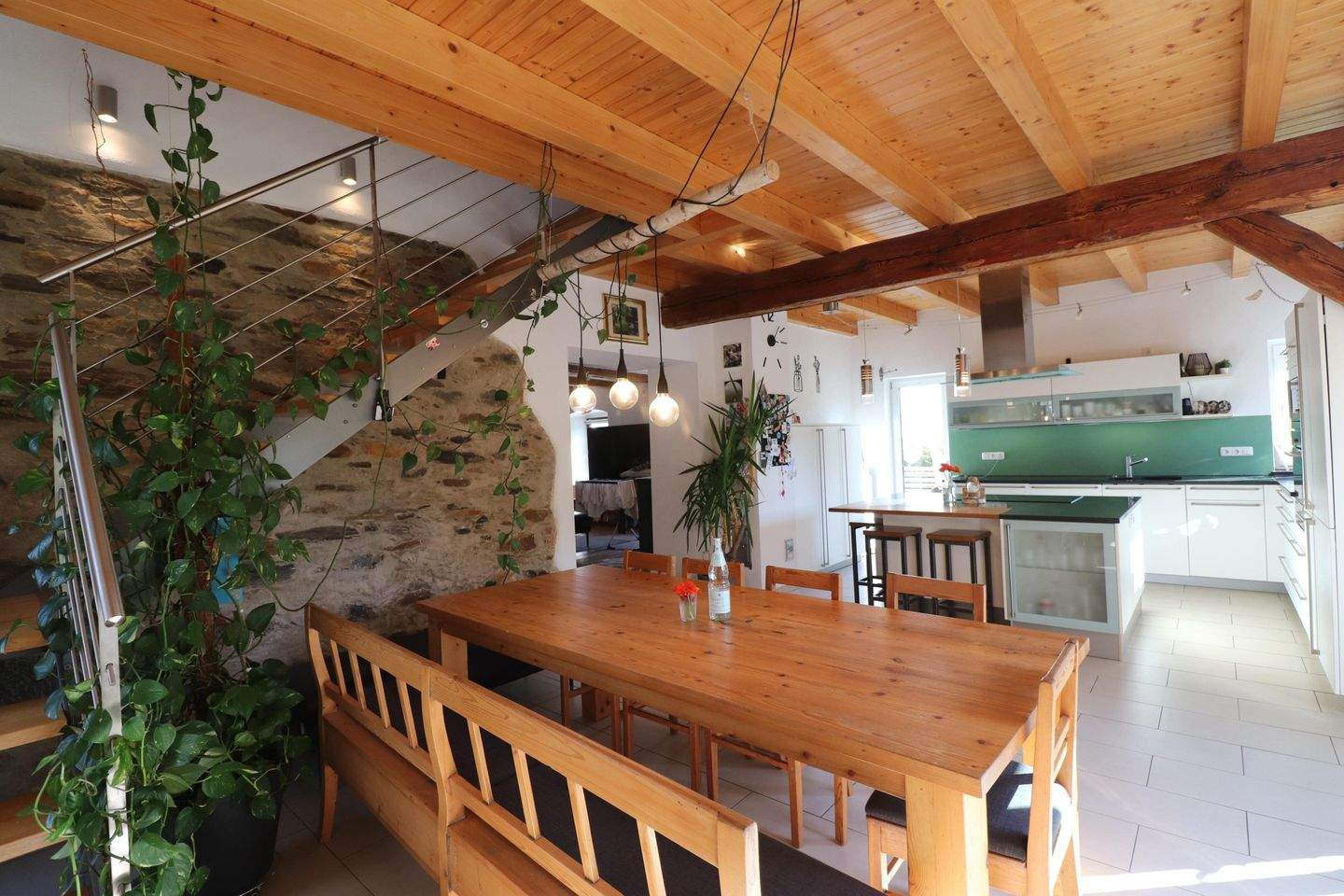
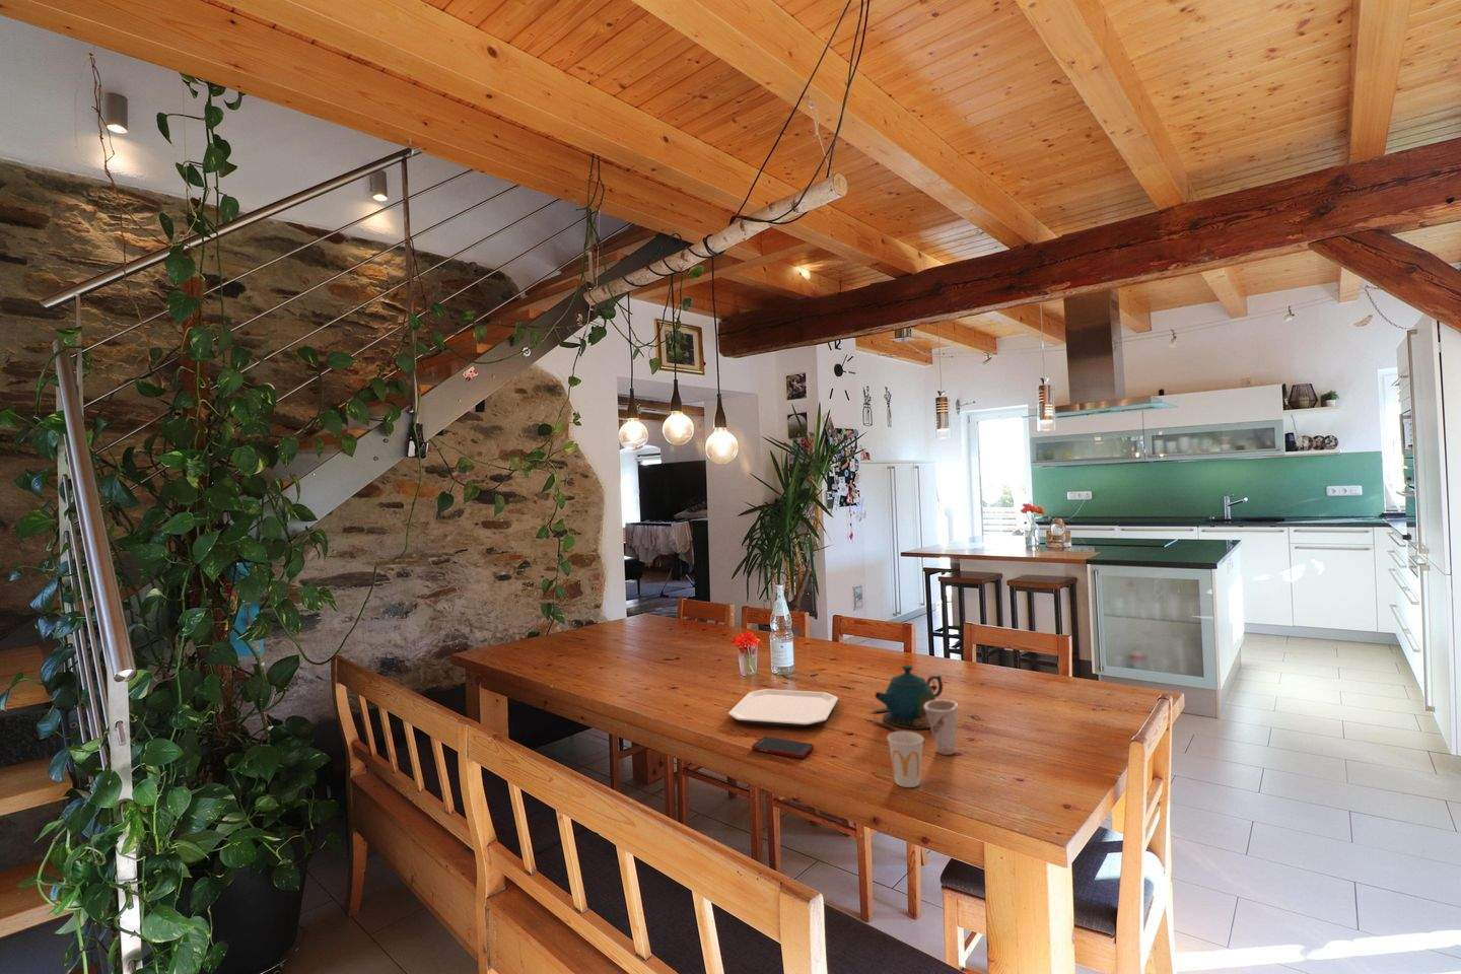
+ cup (906, 759)
+ cup (941, 727)
+ plate (784, 708)
+ teapot (912, 692)
+ cell phone (783, 747)
